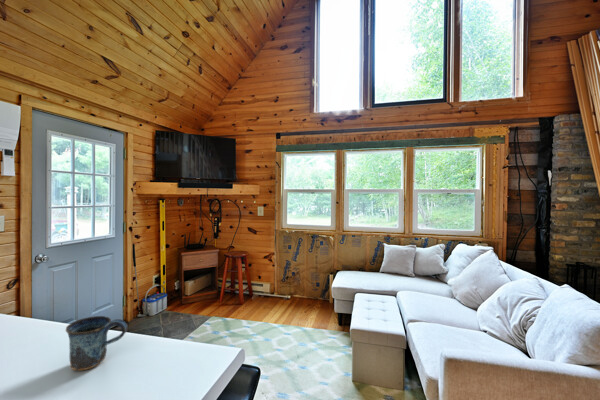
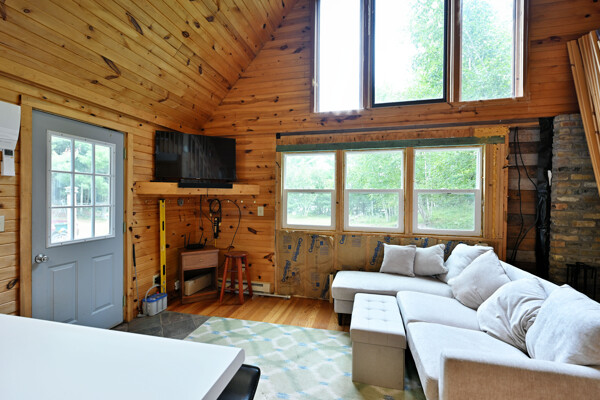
- mug (94, 343)
